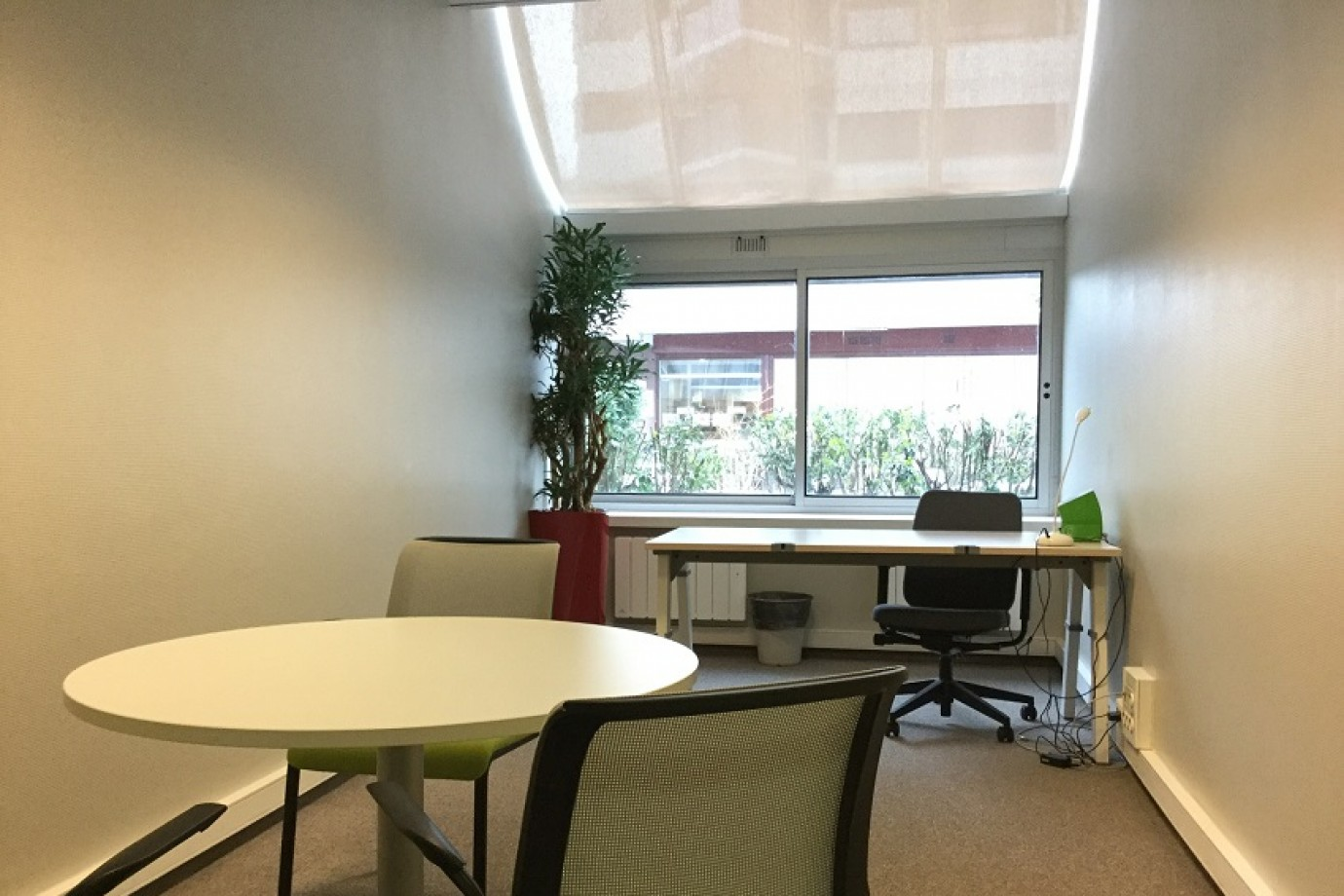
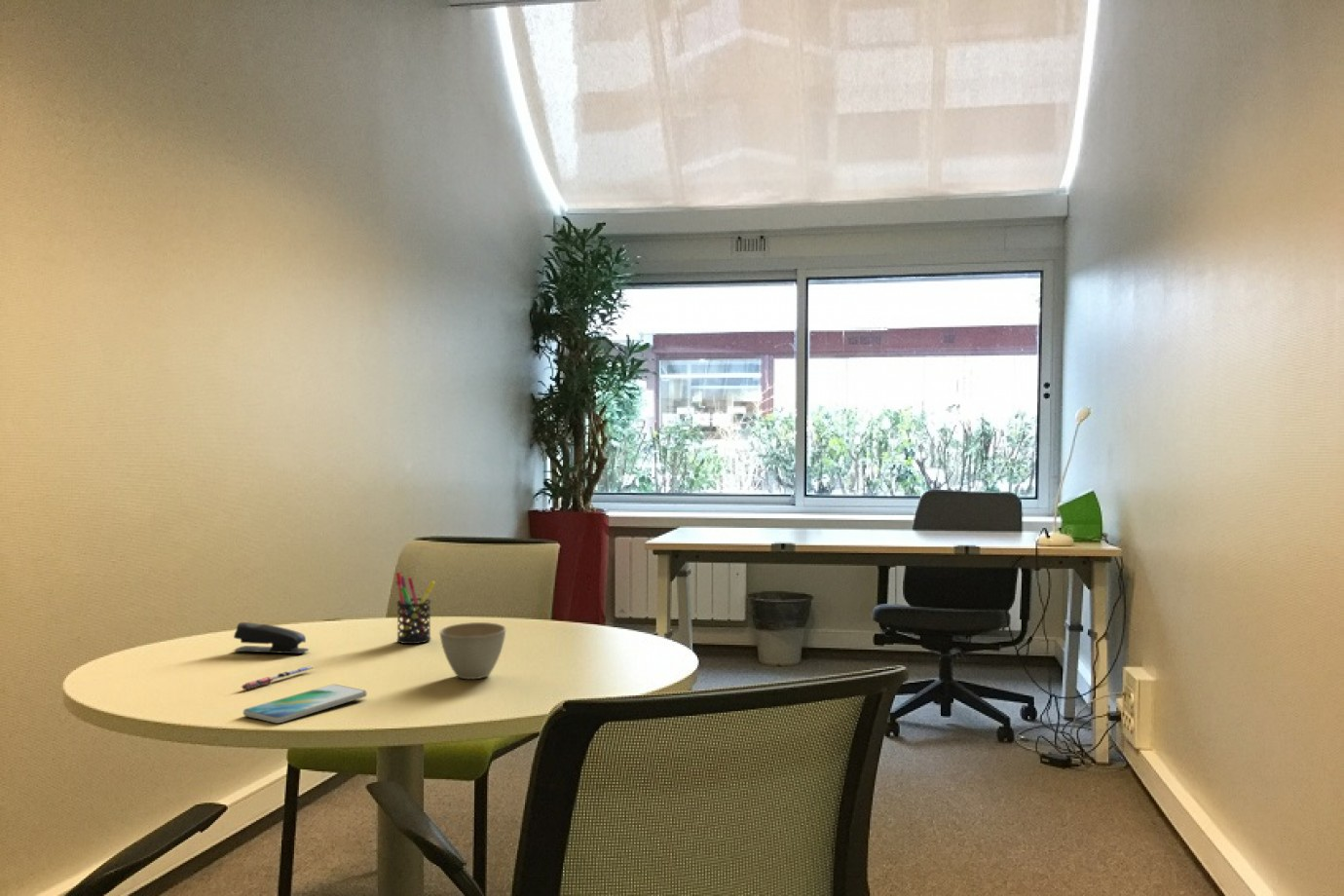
+ smartphone (307, 702)
+ stapler (271, 637)
+ pen (279, 675)
+ pen holder (410, 607)
+ flower pot (472, 652)
